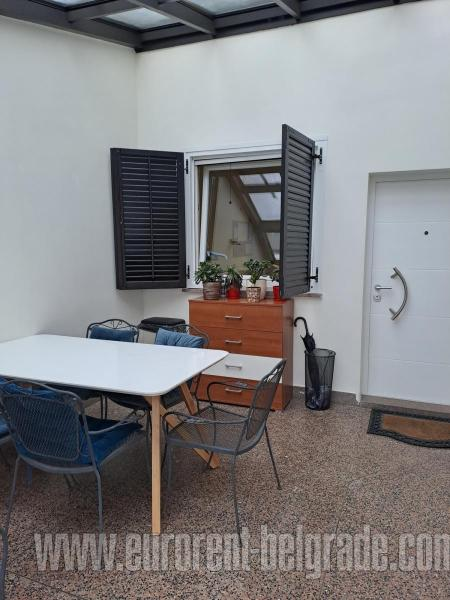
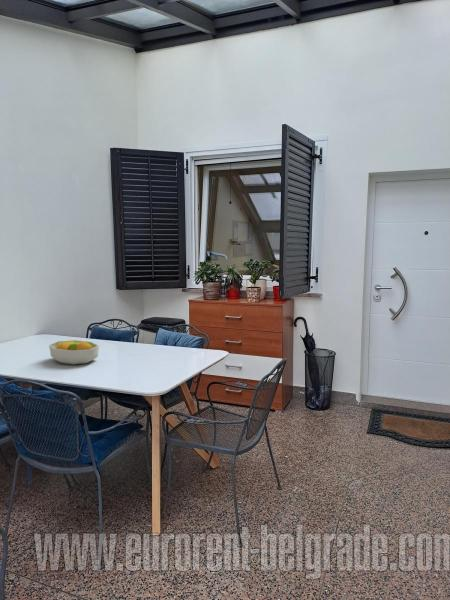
+ fruit bowl (74, 349)
